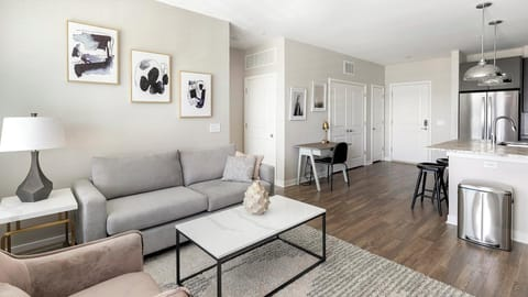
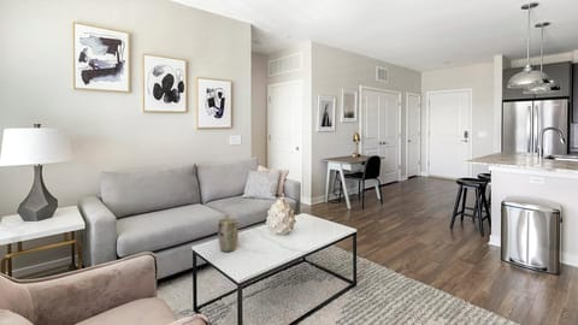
+ plant pot (228, 235)
